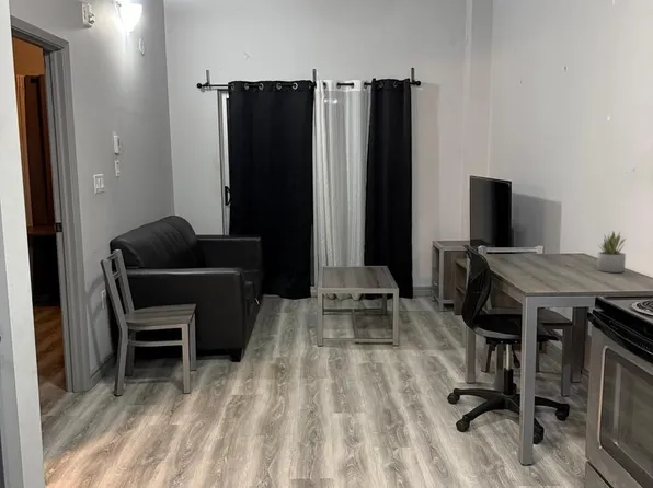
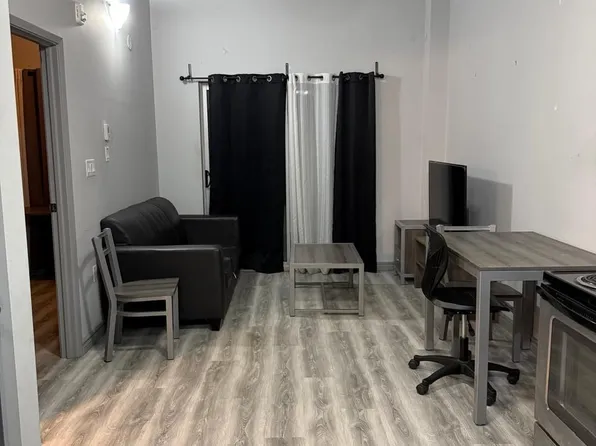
- succulent plant (611, 249)
